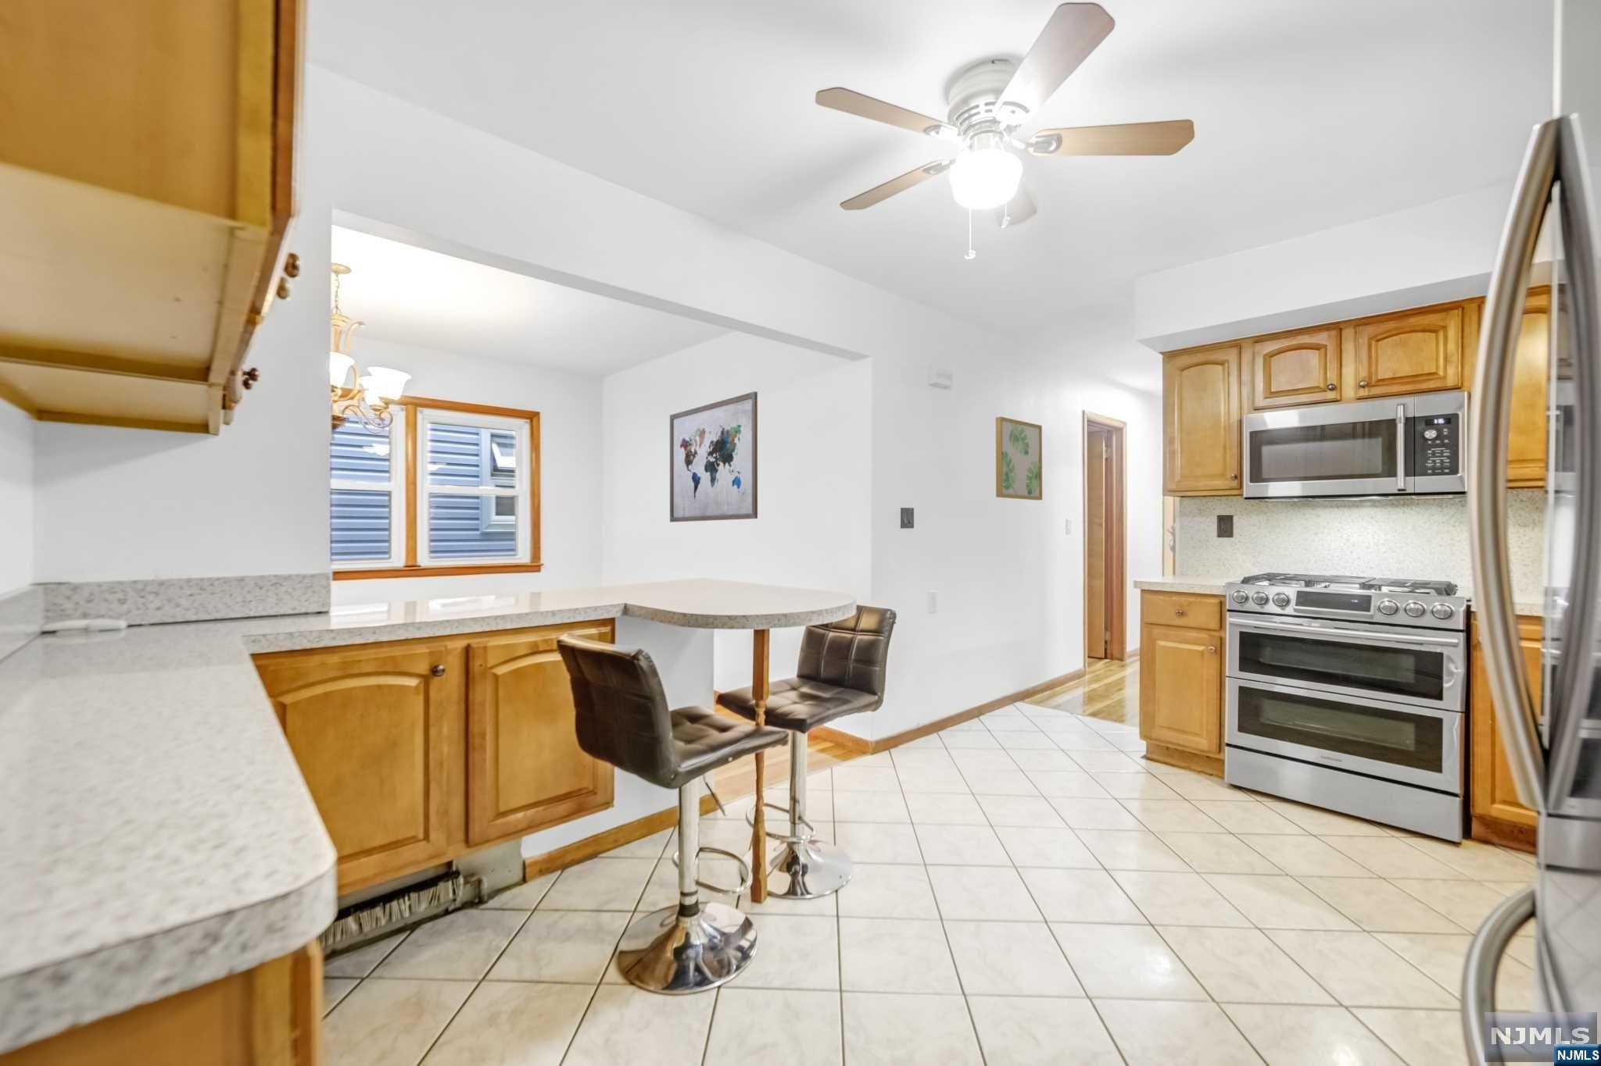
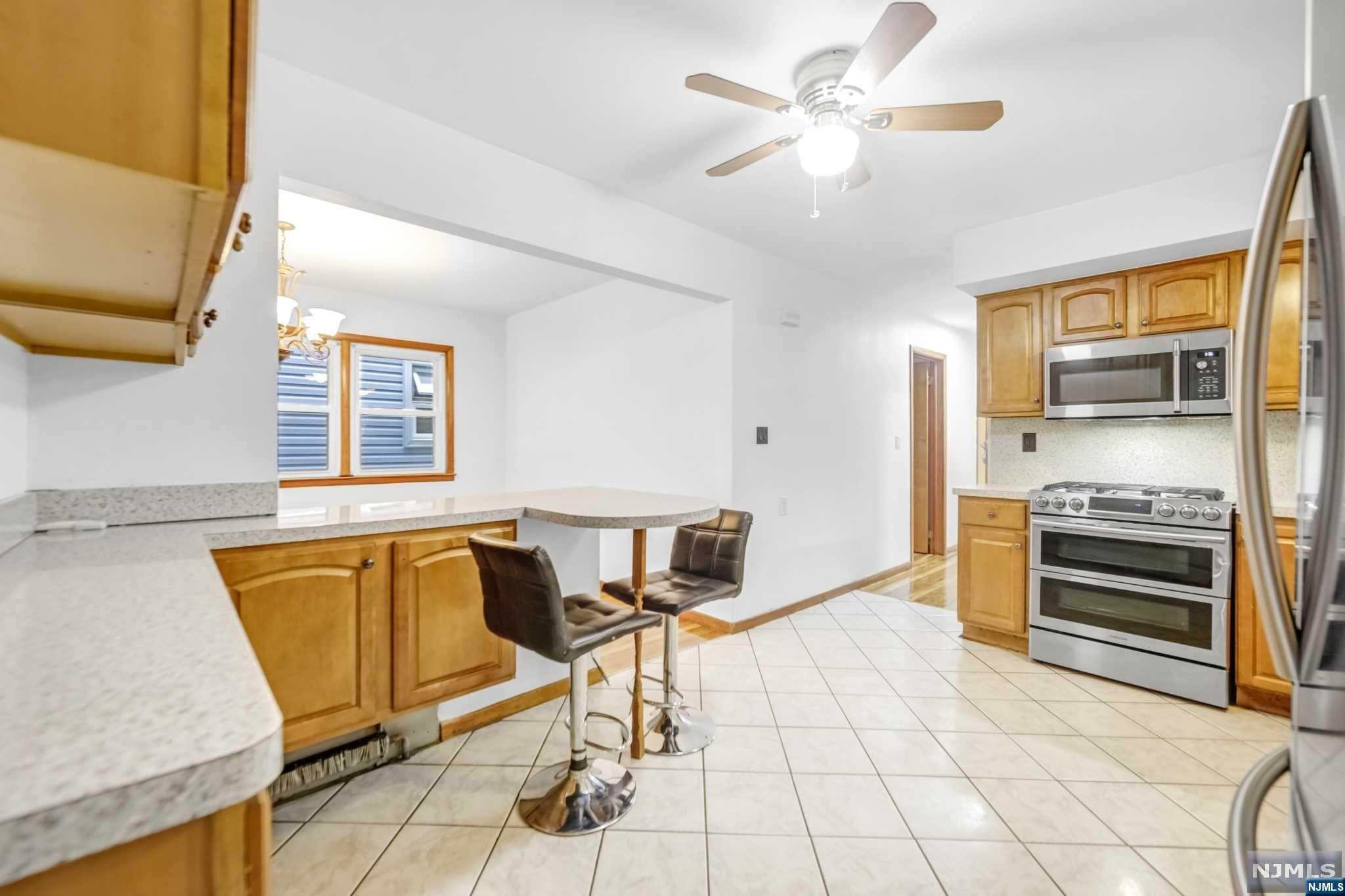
- wall art (709, 463)
- wall art (1019, 460)
